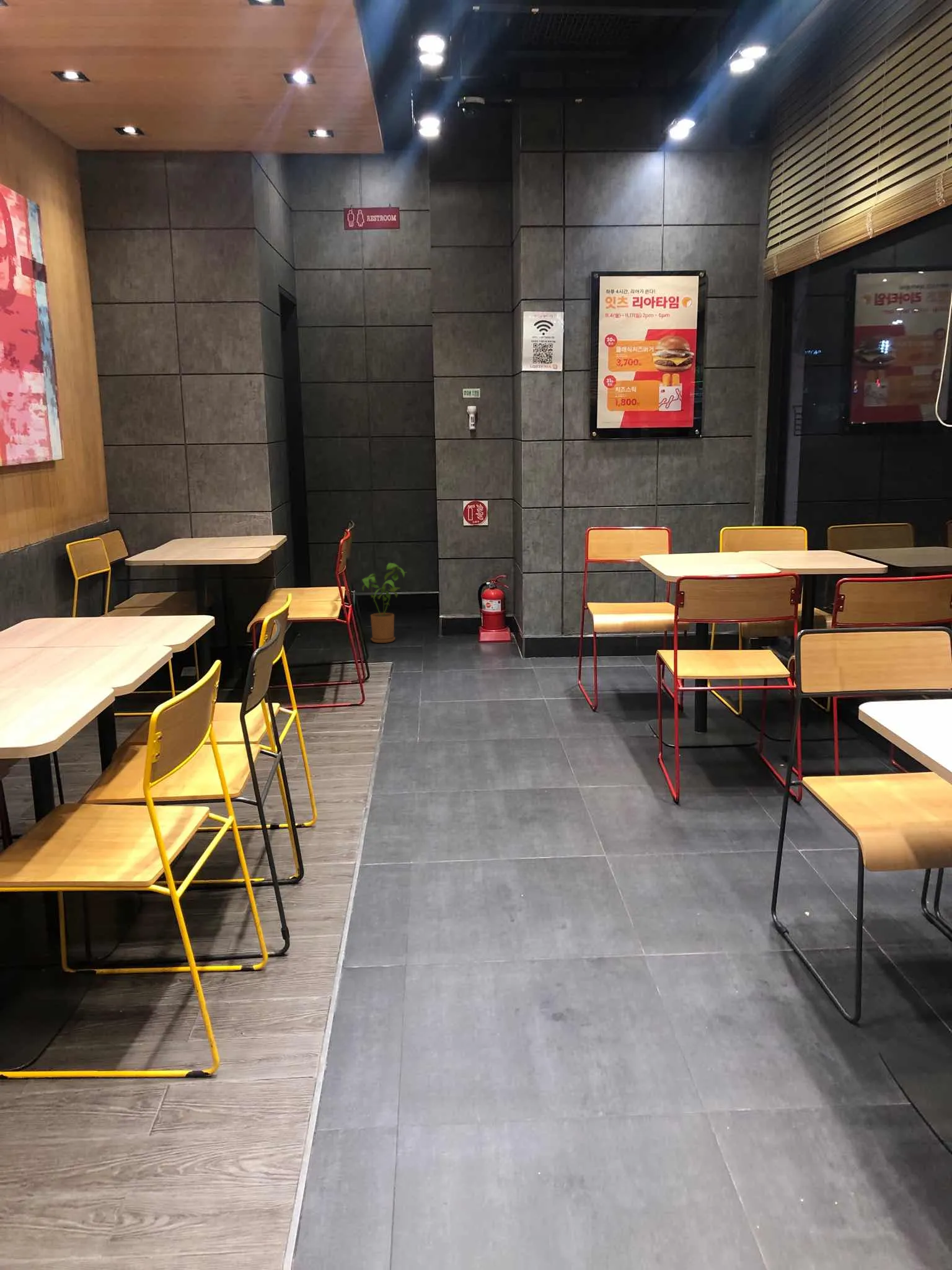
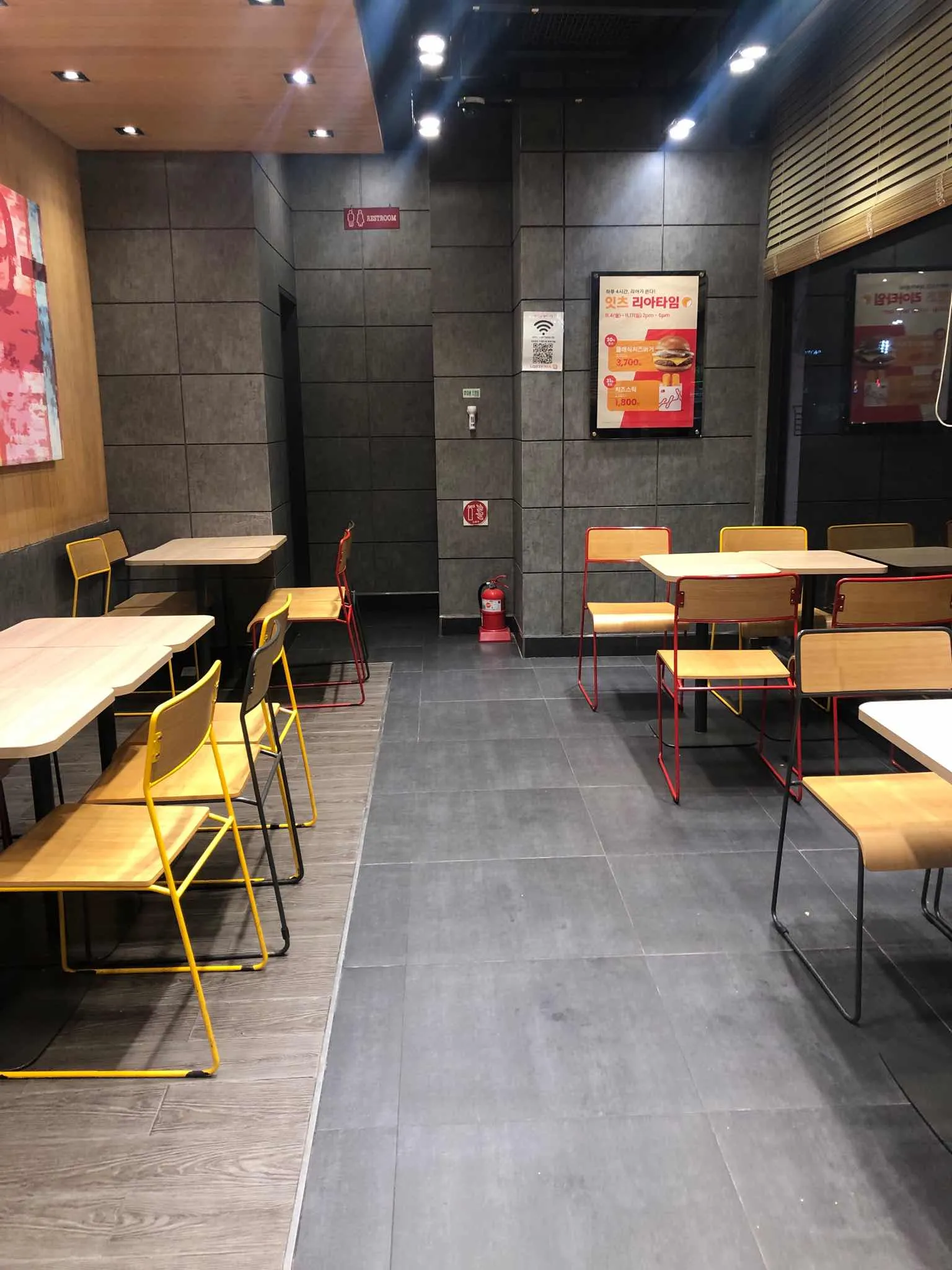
- house plant (384, 603)
